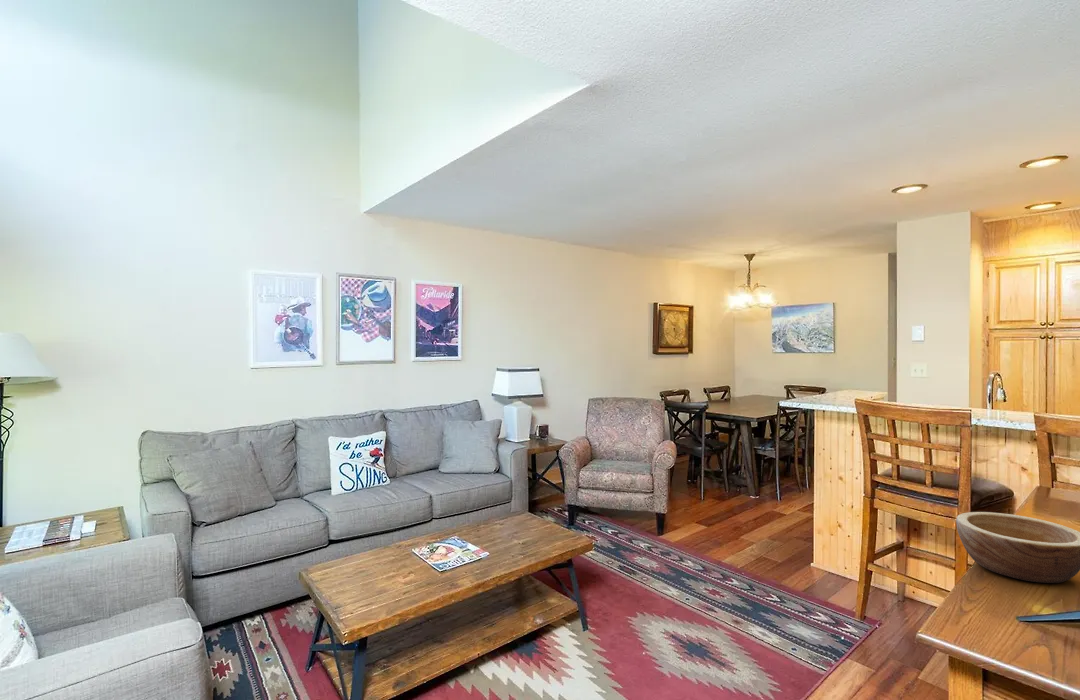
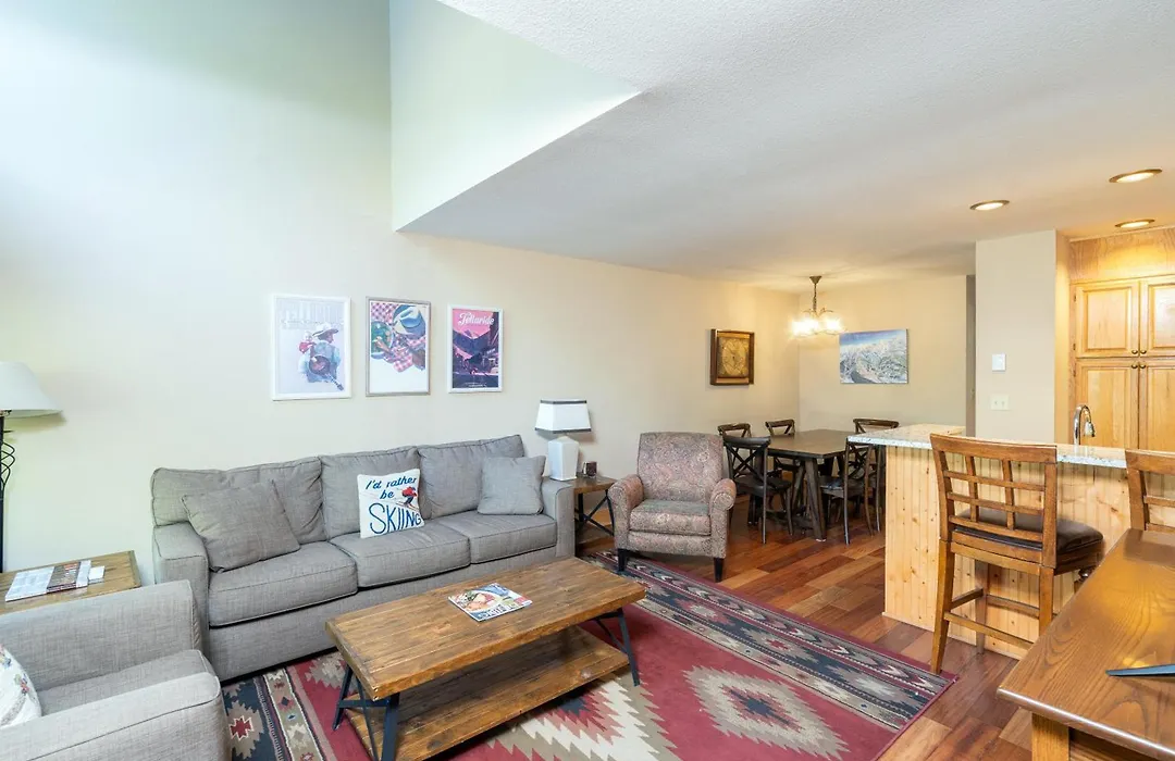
- bowl (1019, 548)
